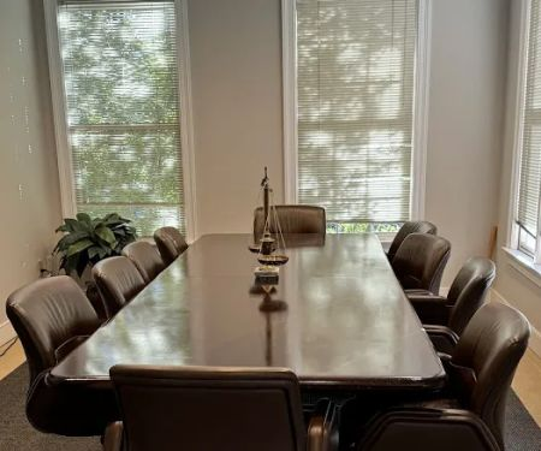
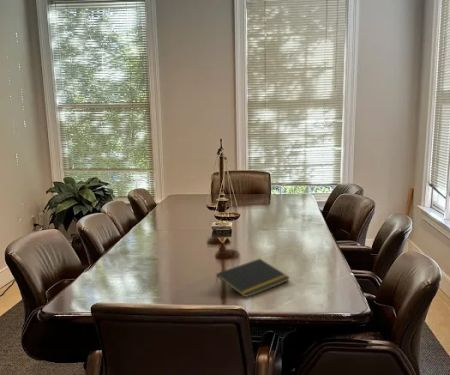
+ notepad (253, 276)
